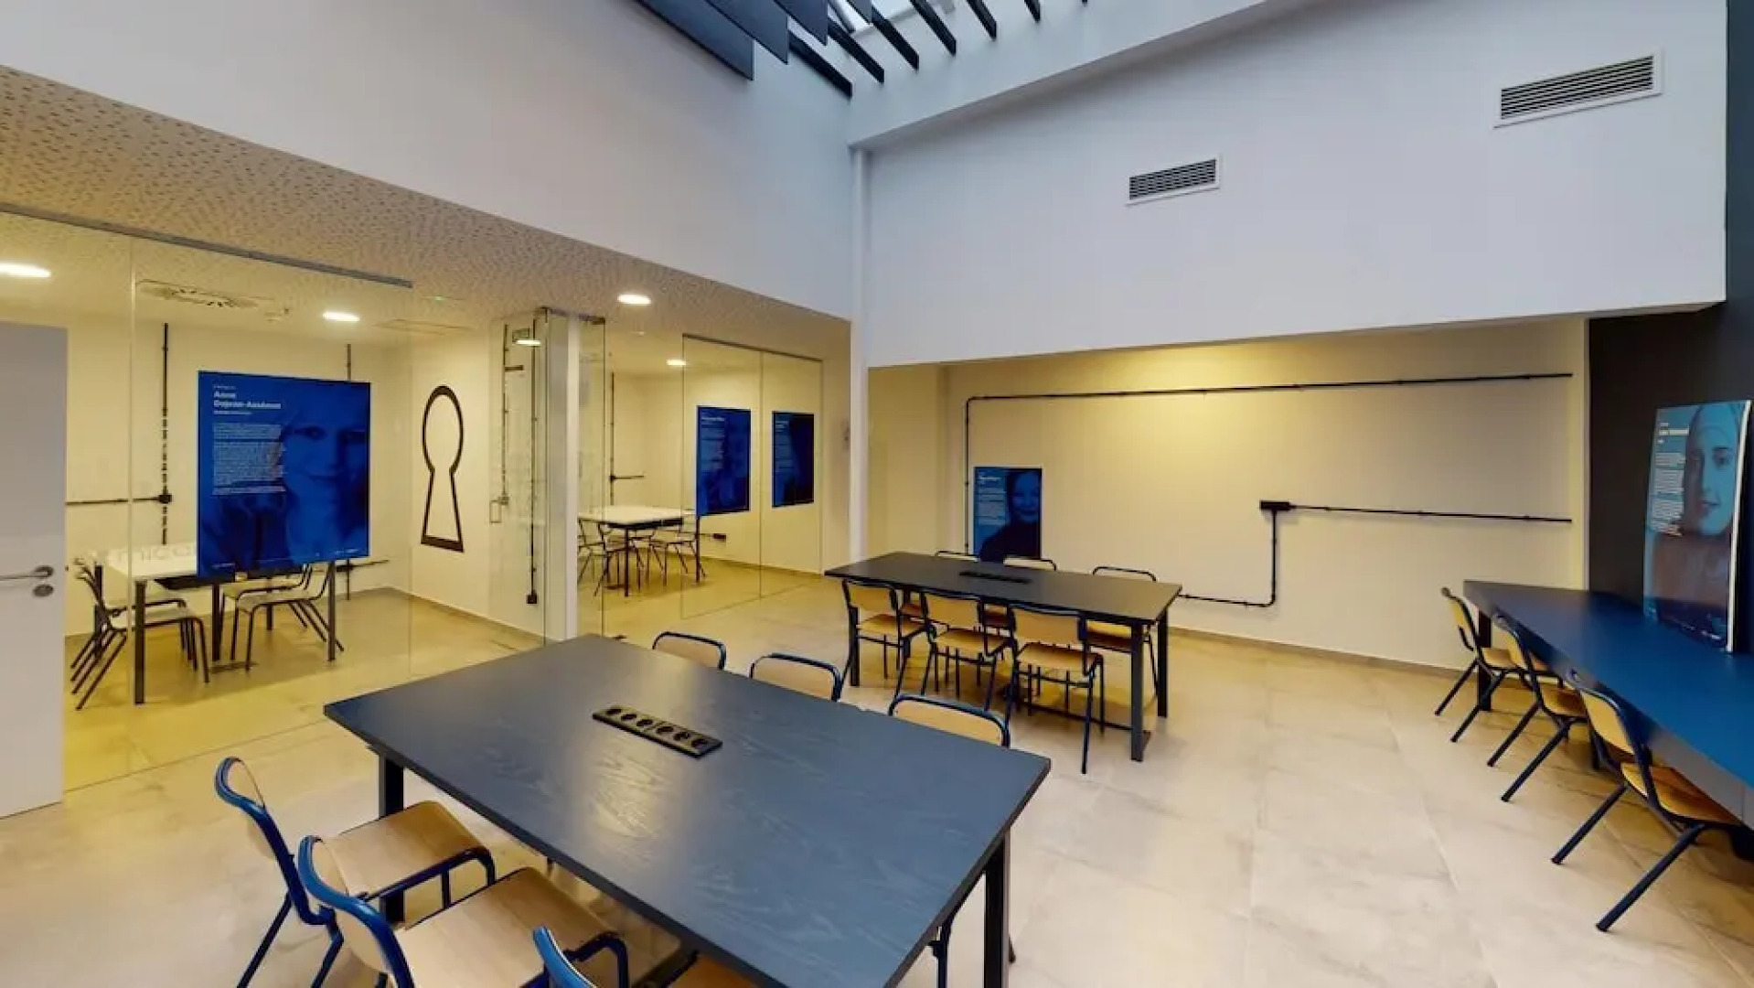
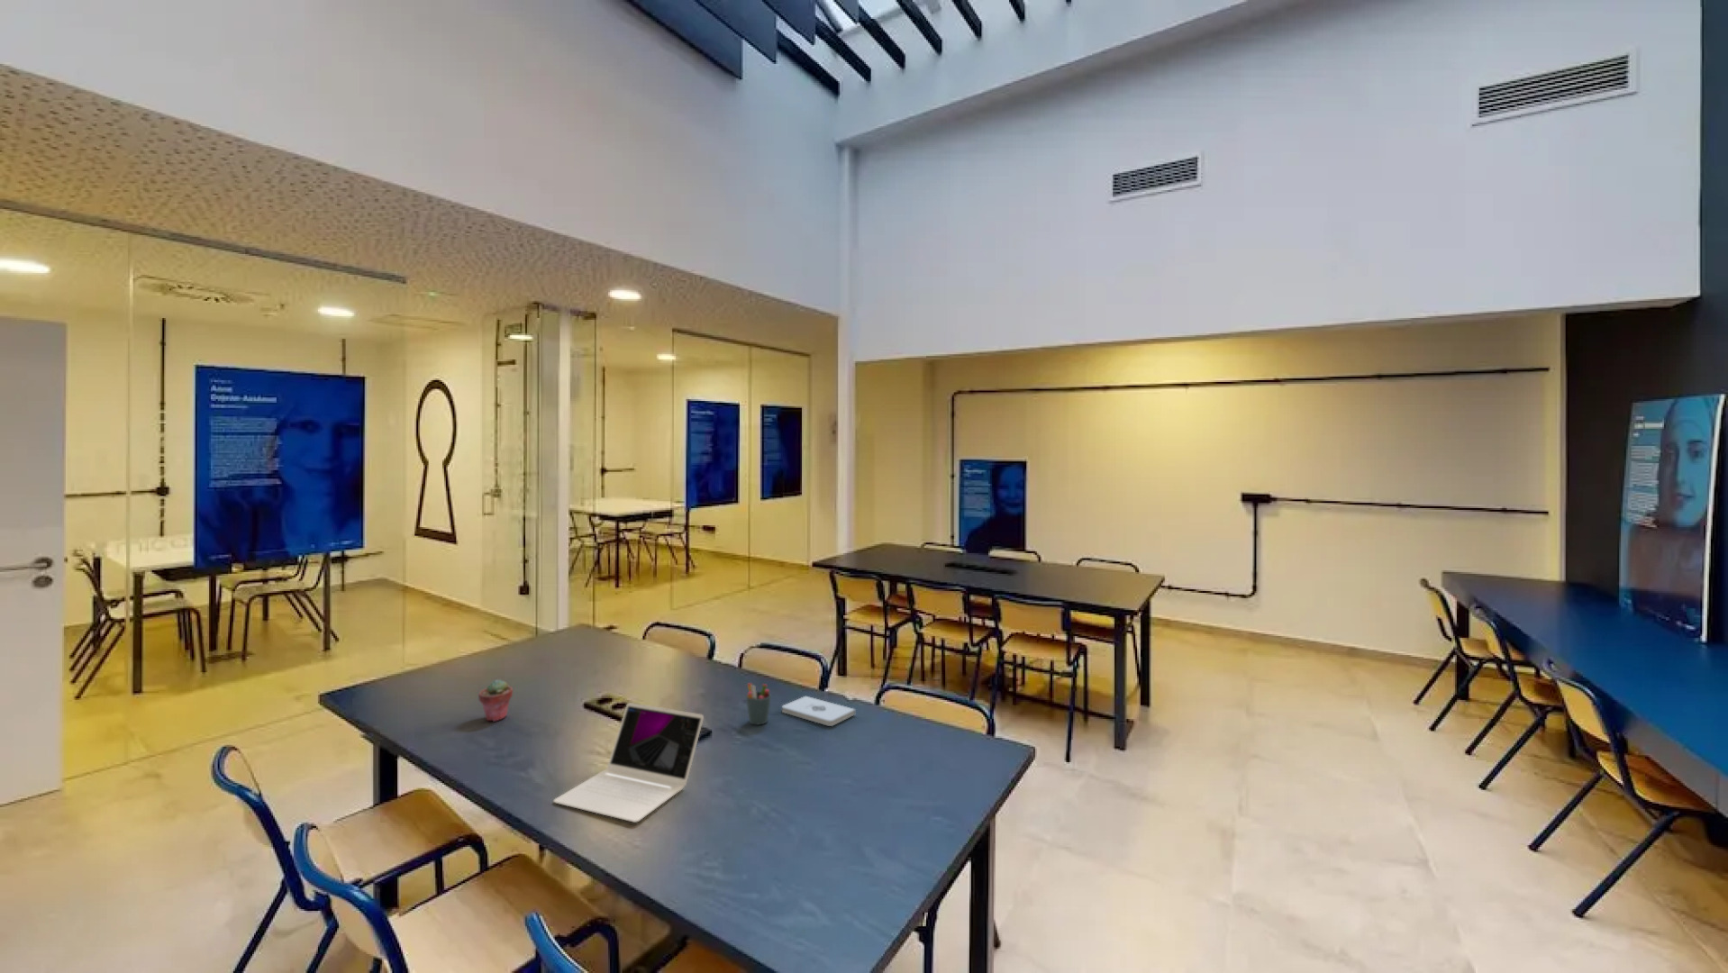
+ laptop (631, 752)
+ pen holder (757, 701)
+ potted succulent (496, 698)
+ notepad (818, 710)
